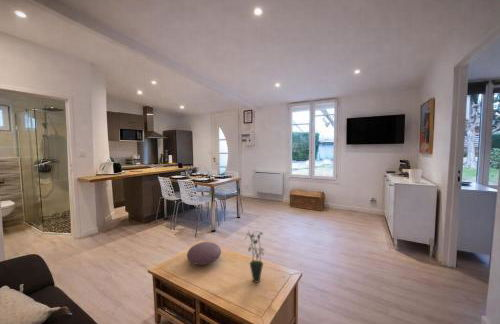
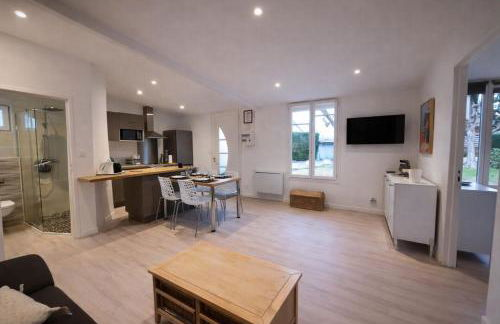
- potted plant (254, 254)
- decorative bowl (204, 252)
